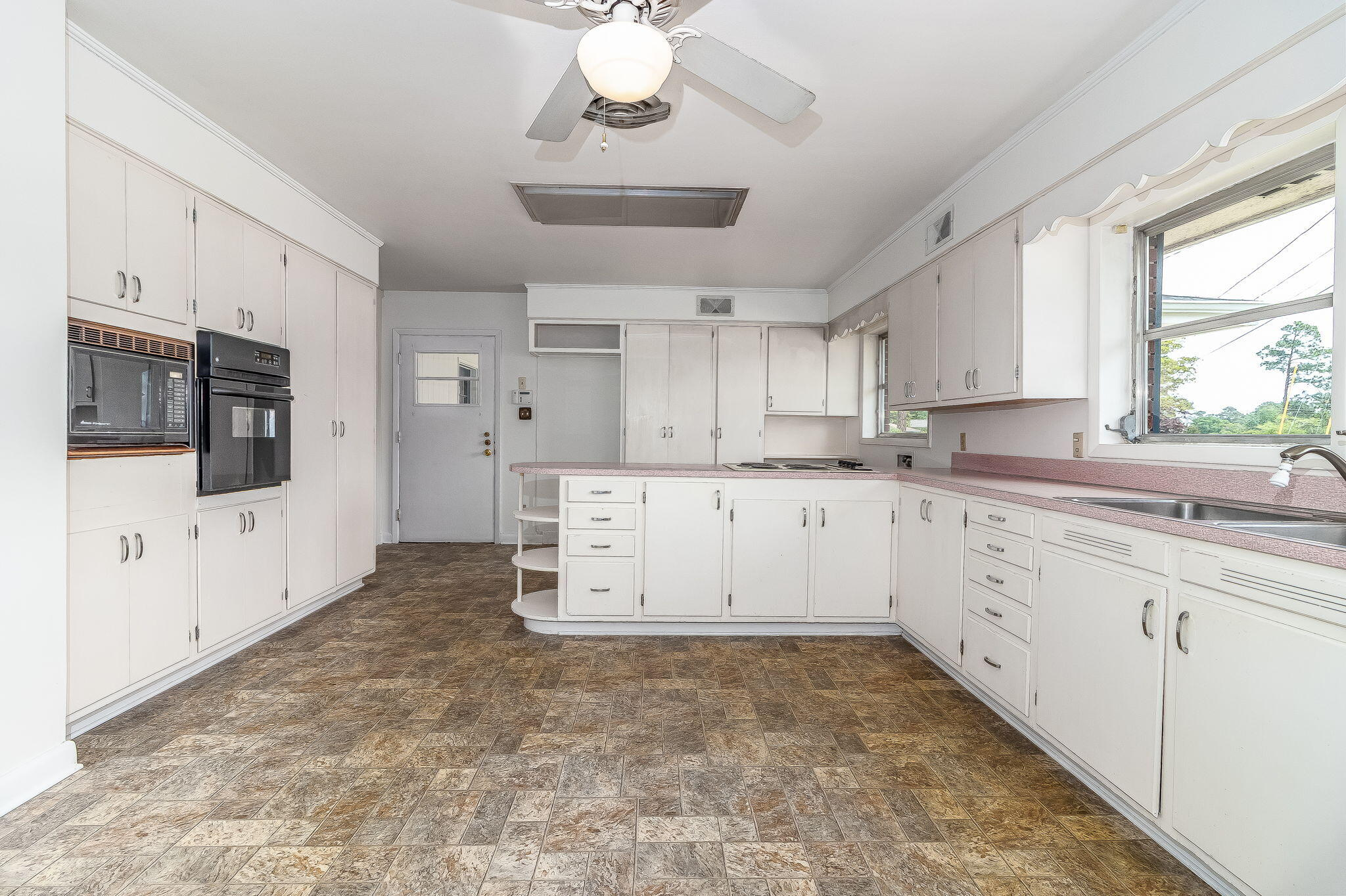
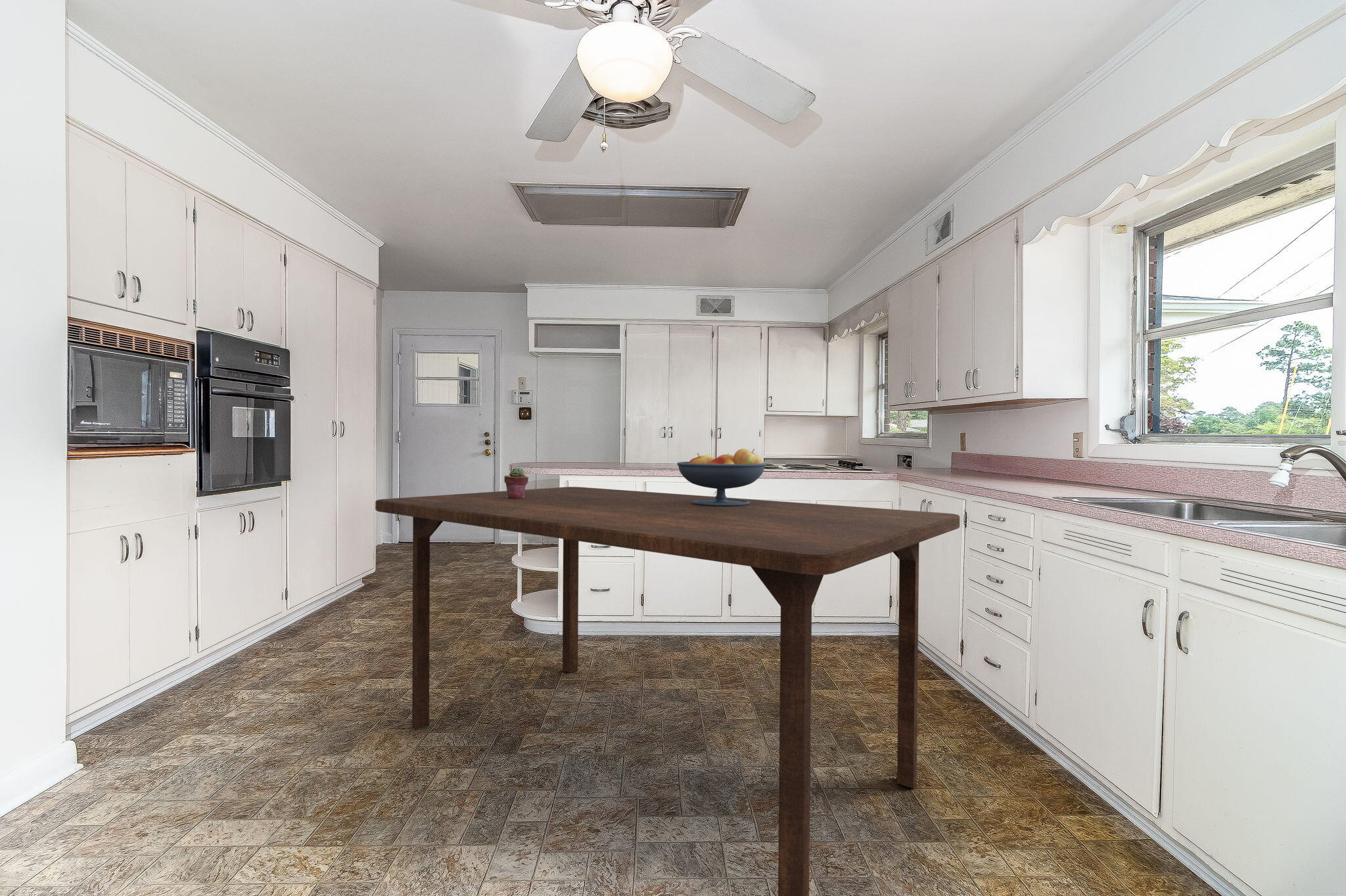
+ potted succulent (516, 482)
+ dining table (578, 629)
+ fruit bowl (721, 475)
